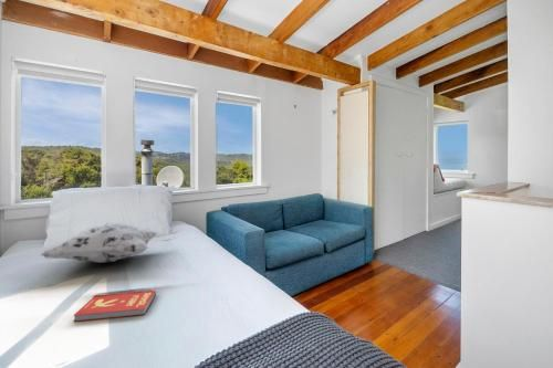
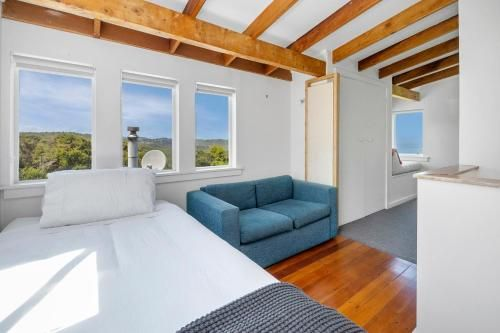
- book (118, 304)
- decorative pillow (109, 242)
